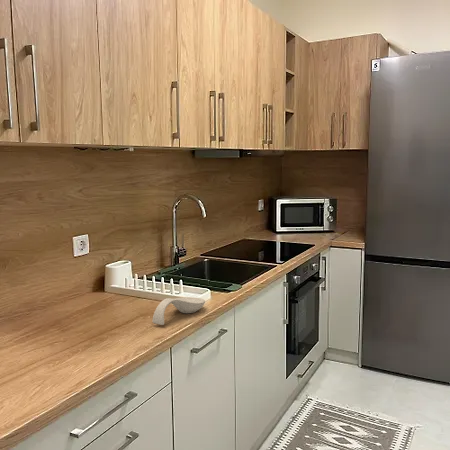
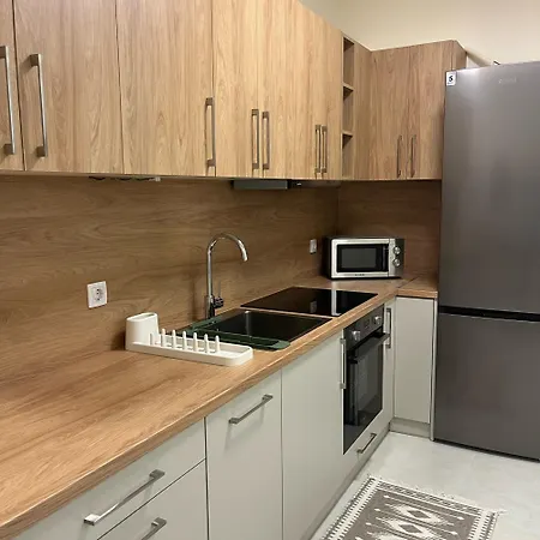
- spoon rest (179, 305)
